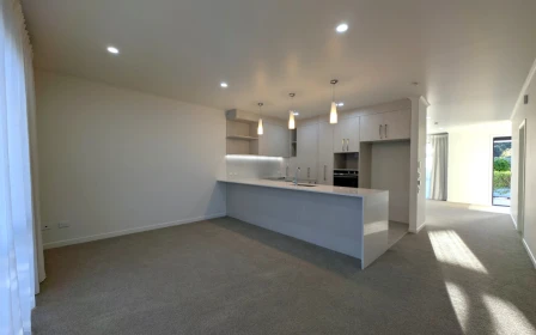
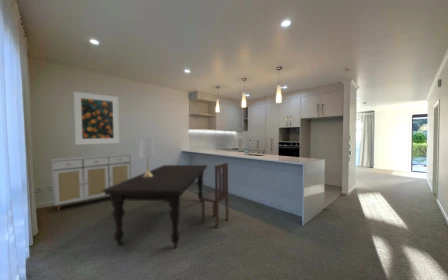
+ lamp (147, 157)
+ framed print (98, 119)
+ chair (215, 192)
+ dining table (170, 196)
+ sideboard (94, 178)
